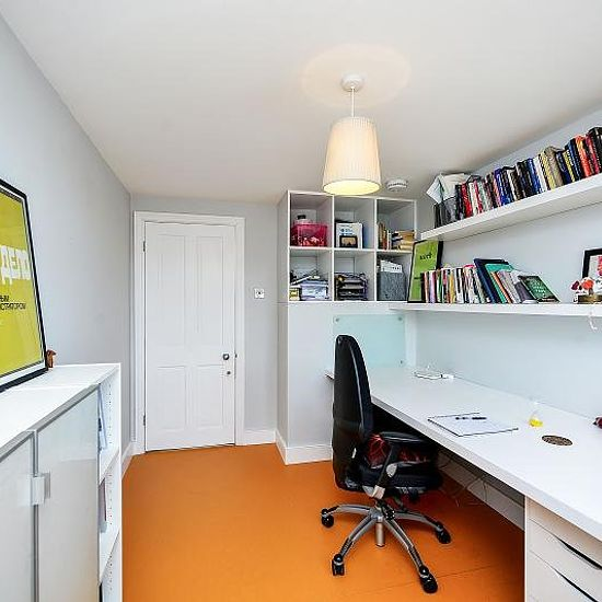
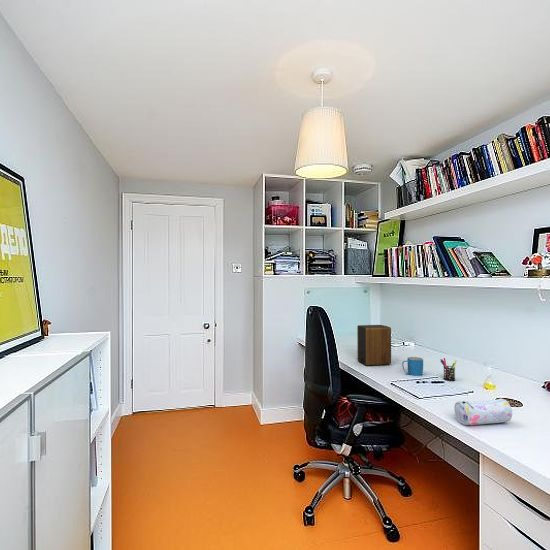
+ pen holder (449, 368)
+ pencil case (482, 410)
+ mug (412, 366)
+ speaker (373, 344)
